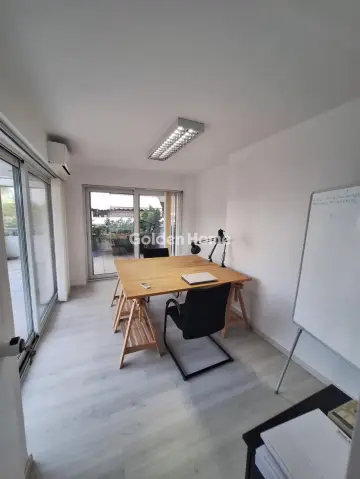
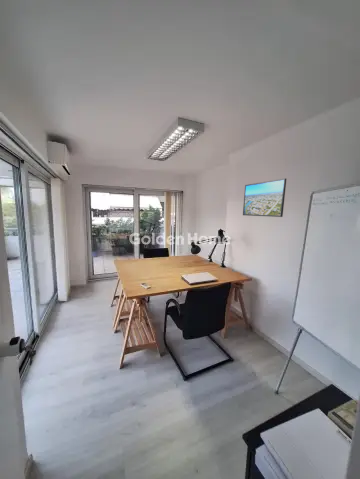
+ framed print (261, 199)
